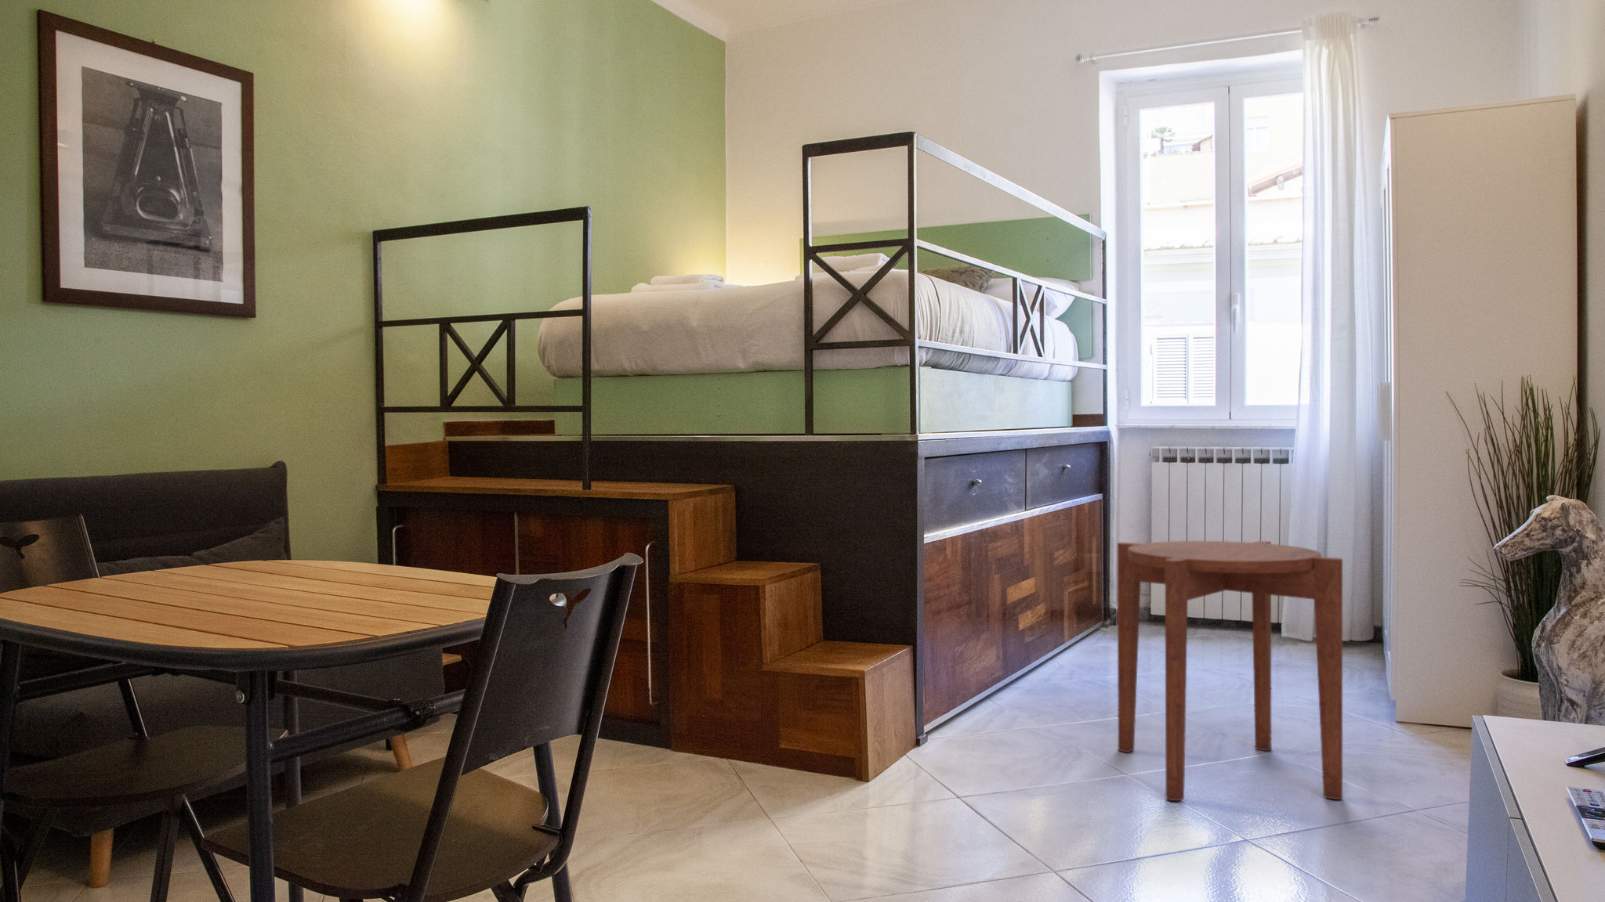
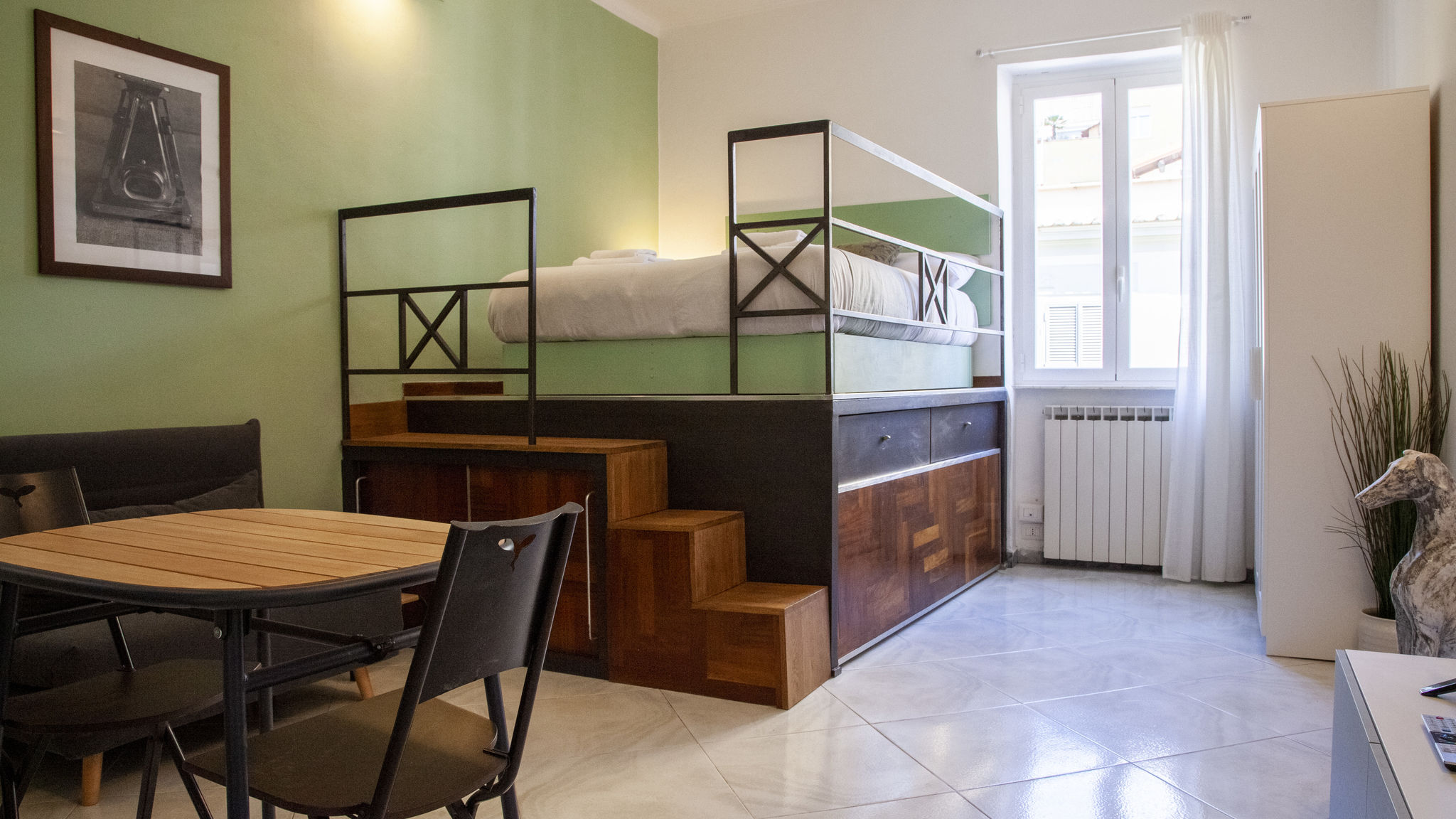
- side table (1253, 661)
